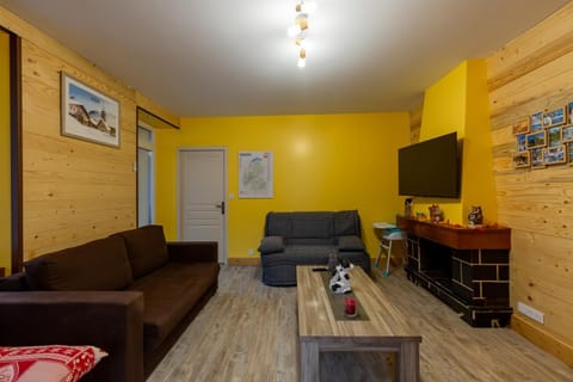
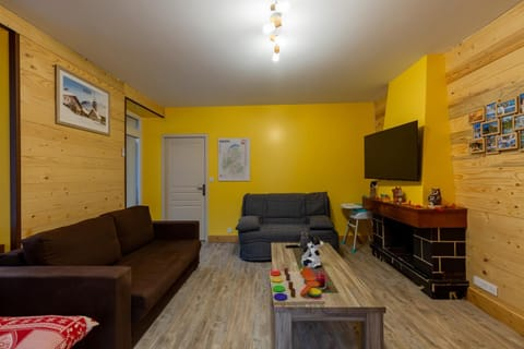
+ board game (294, 281)
